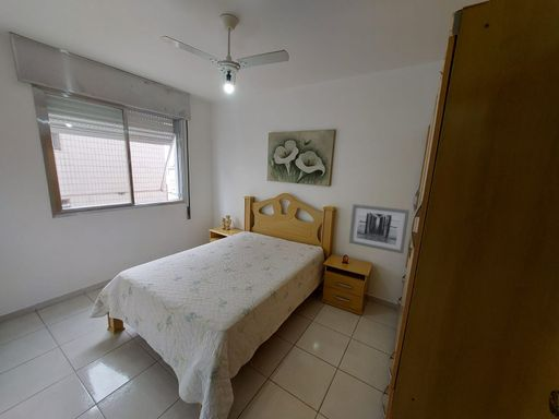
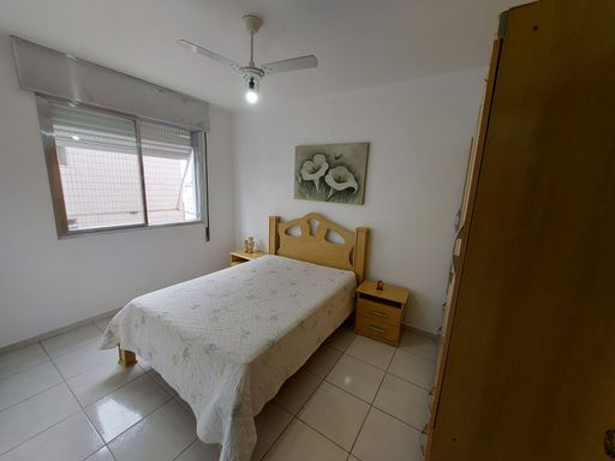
- wall art (377, 227)
